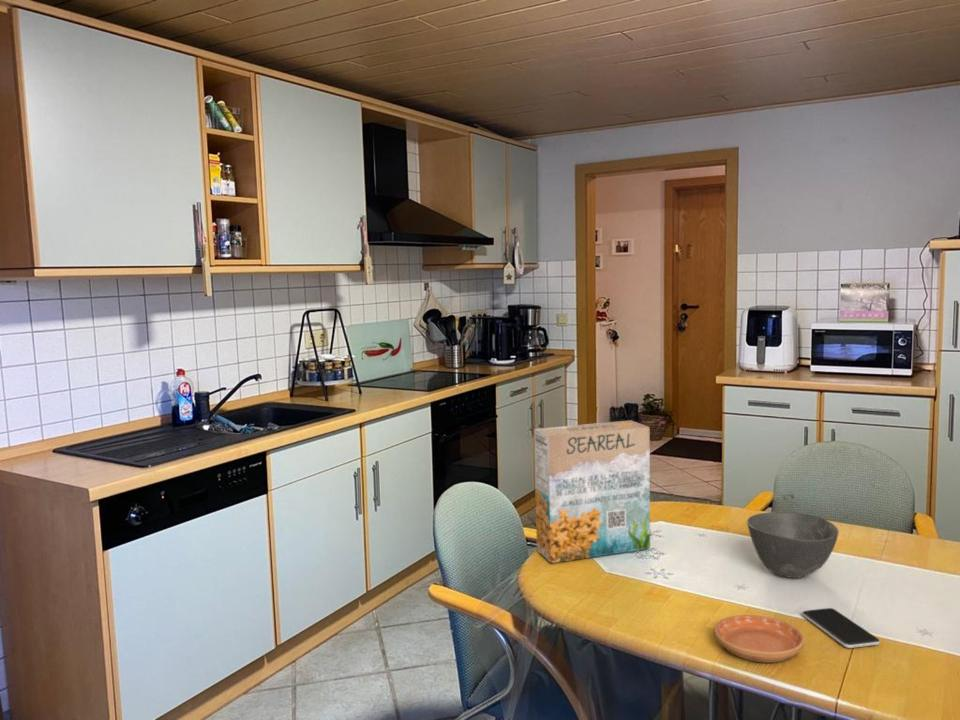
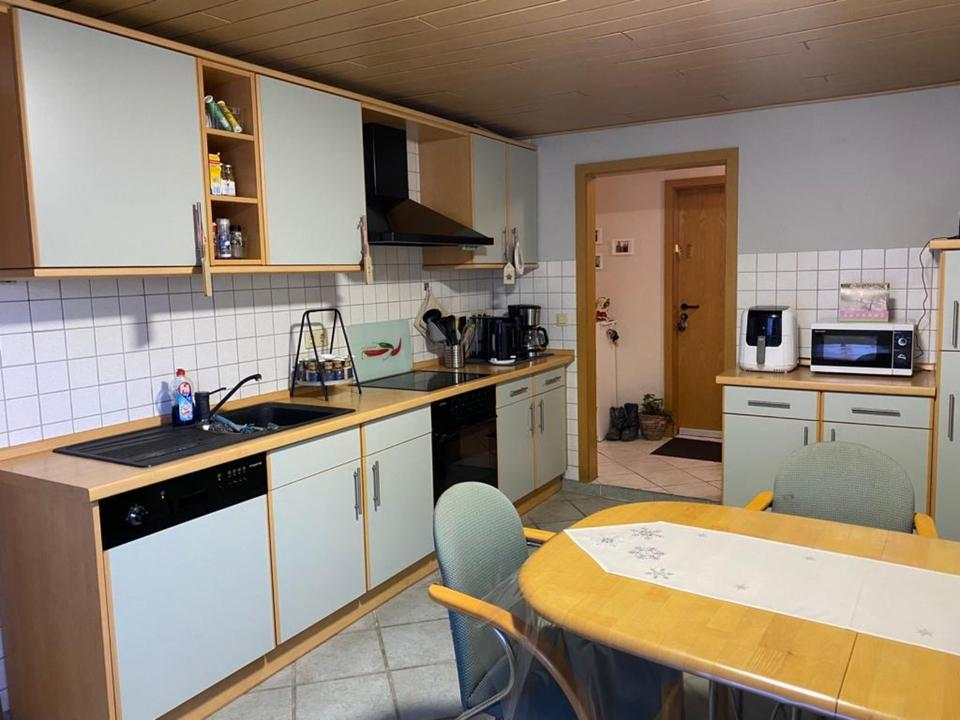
- smartphone (839, 627)
- saucer (758, 639)
- cereal box (592, 489)
- bowl (791, 548)
